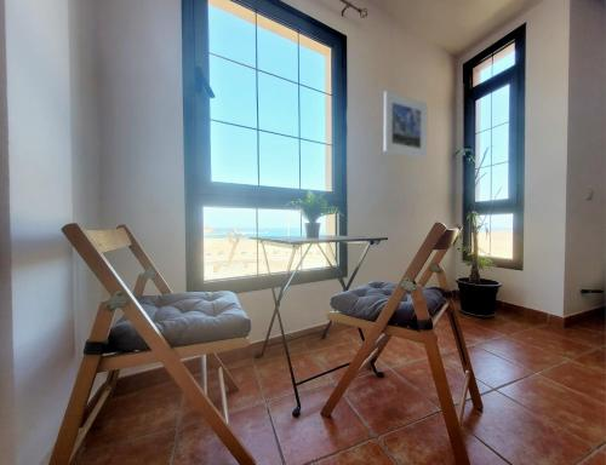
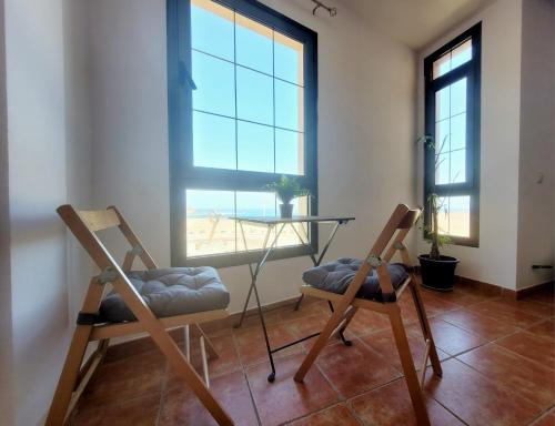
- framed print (406, 126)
